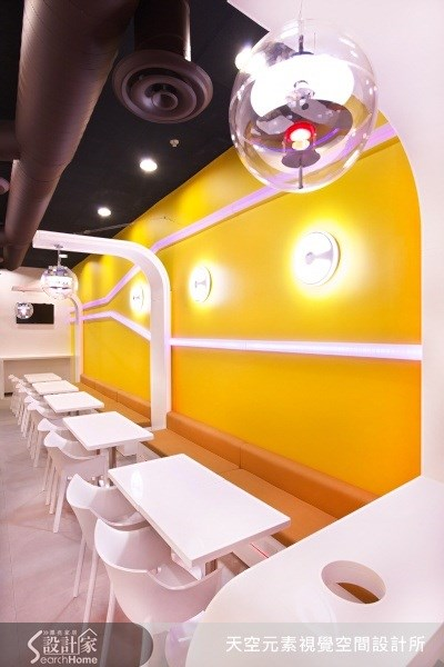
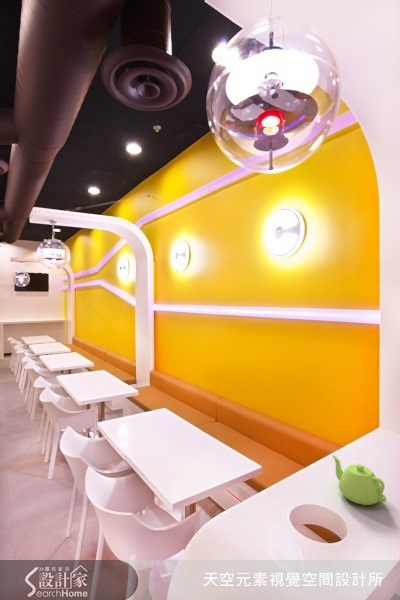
+ teapot (357, 480)
